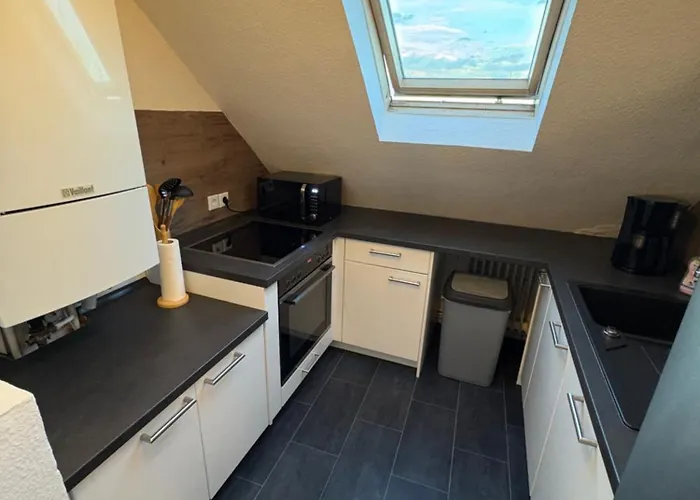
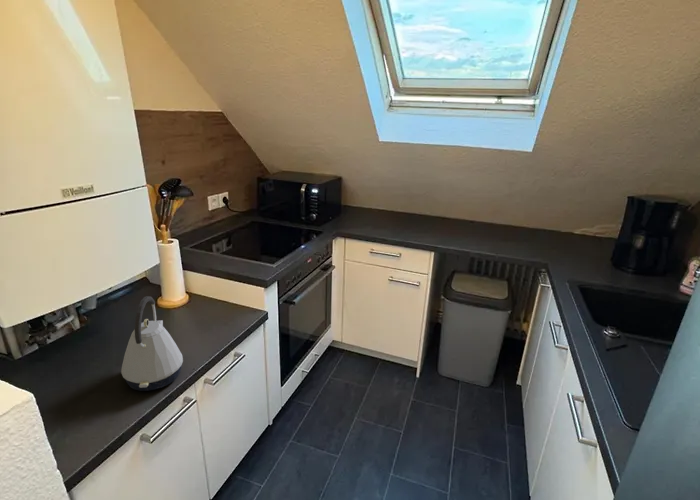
+ kettle (150, 338)
